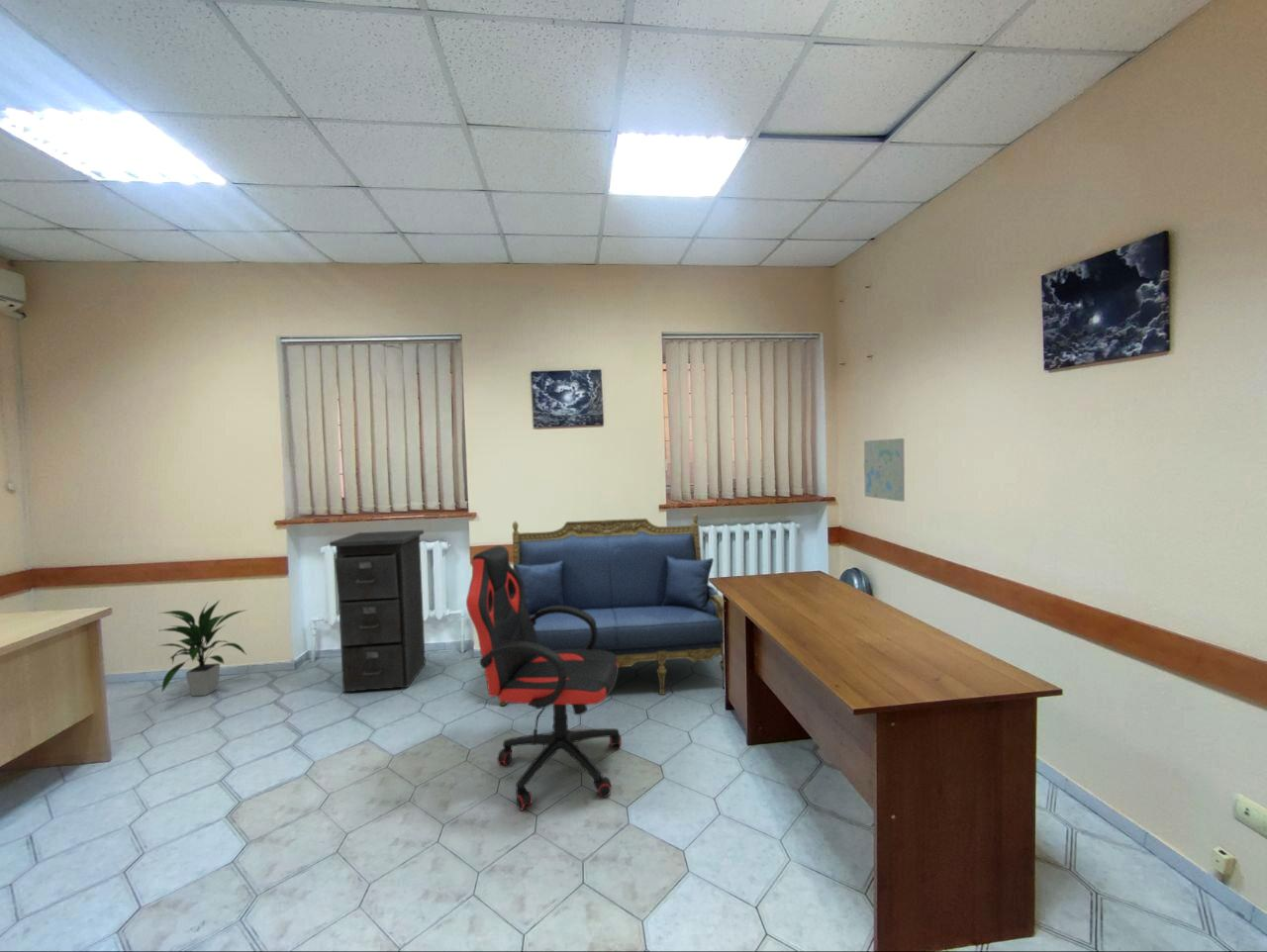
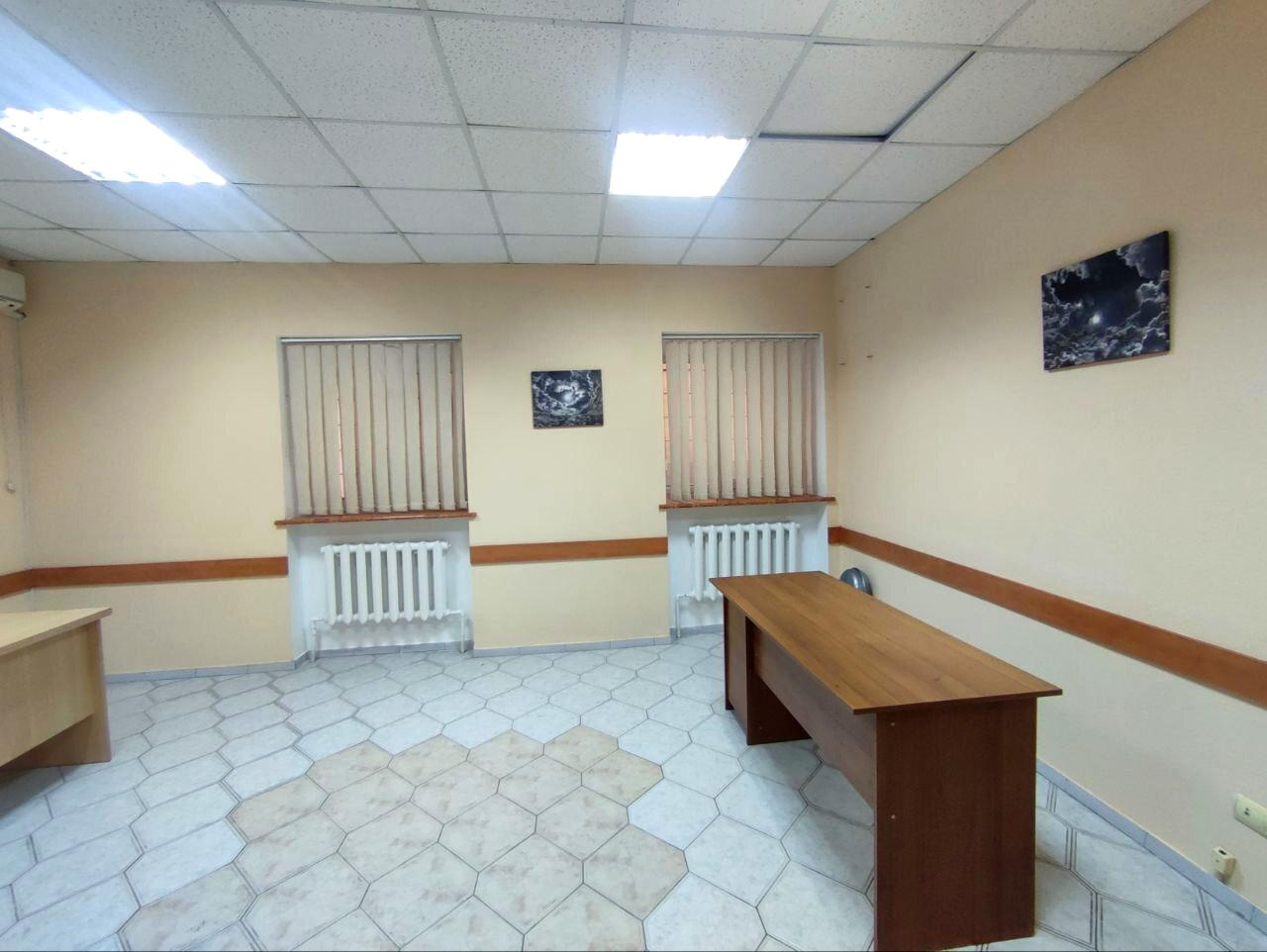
- filing cabinet (381, 609)
- chair (547, 658)
- map (882, 469)
- settee (611, 598)
- indoor plant (197, 647)
